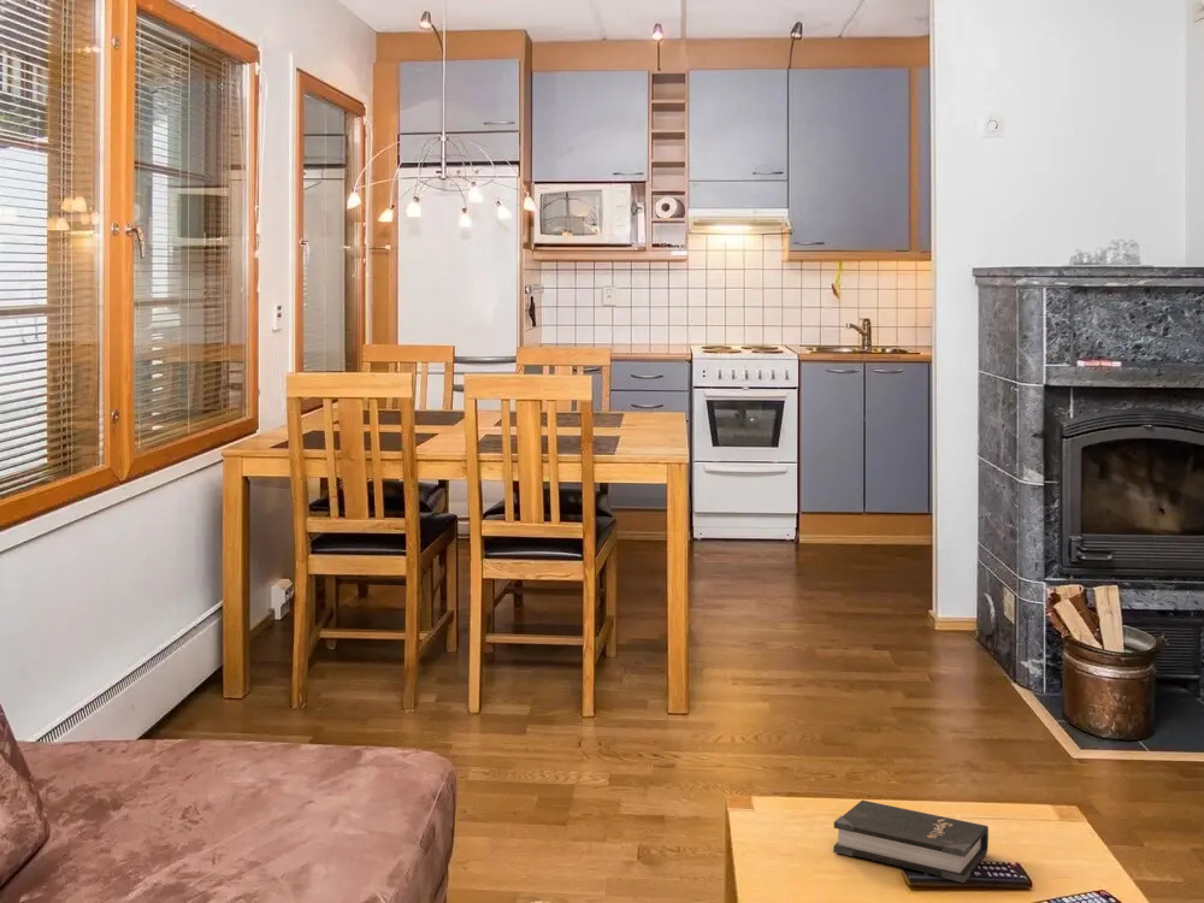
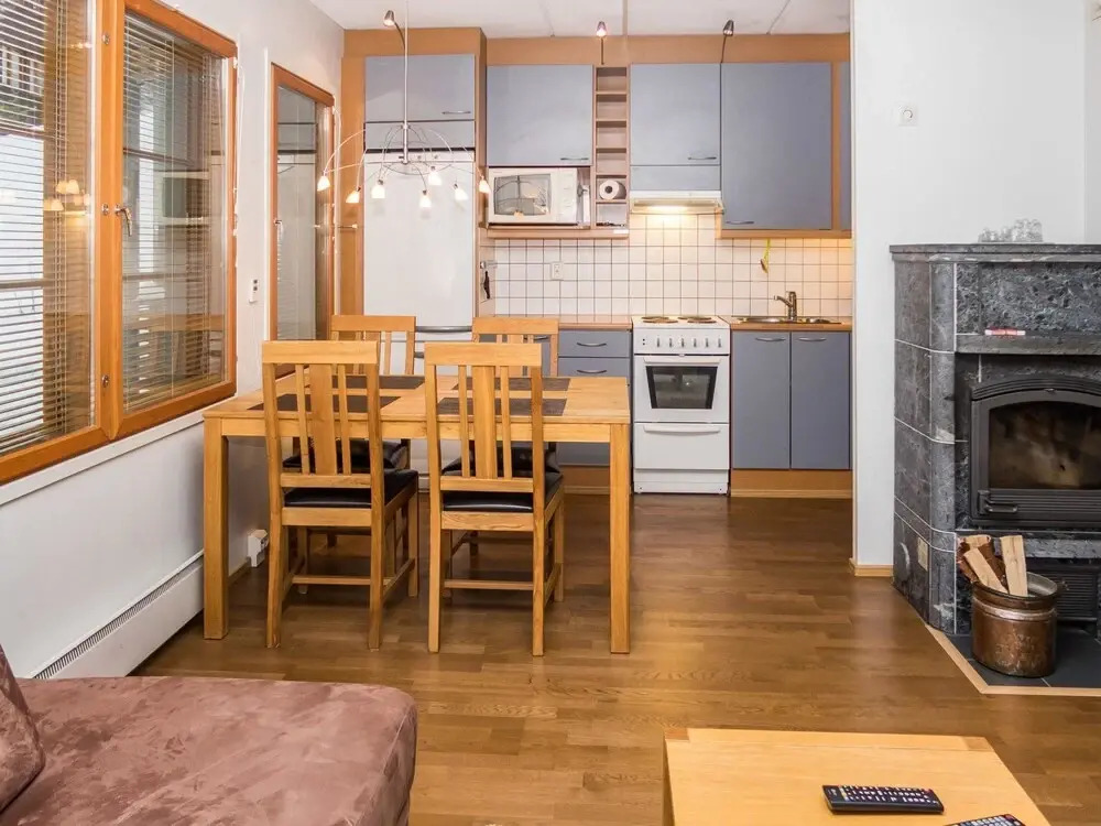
- hardback book (910, 837)
